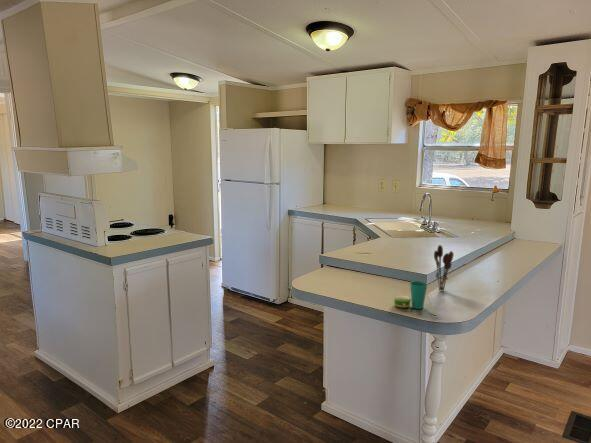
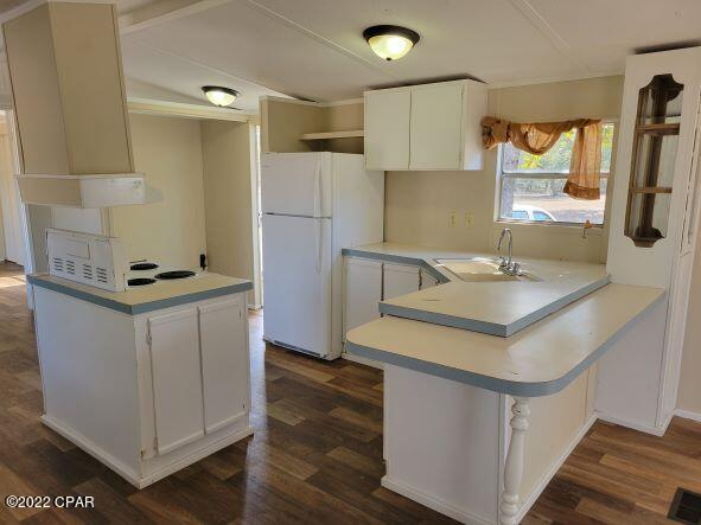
- cup (411, 294)
- utensil holder (444, 268)
